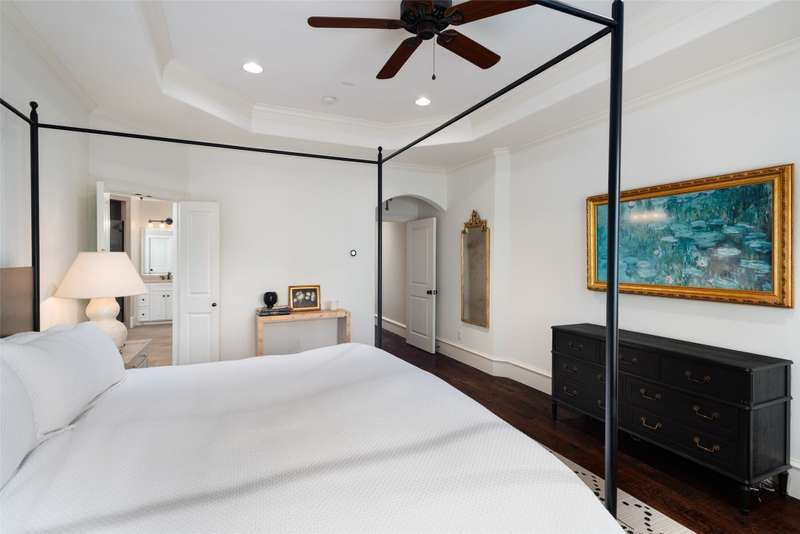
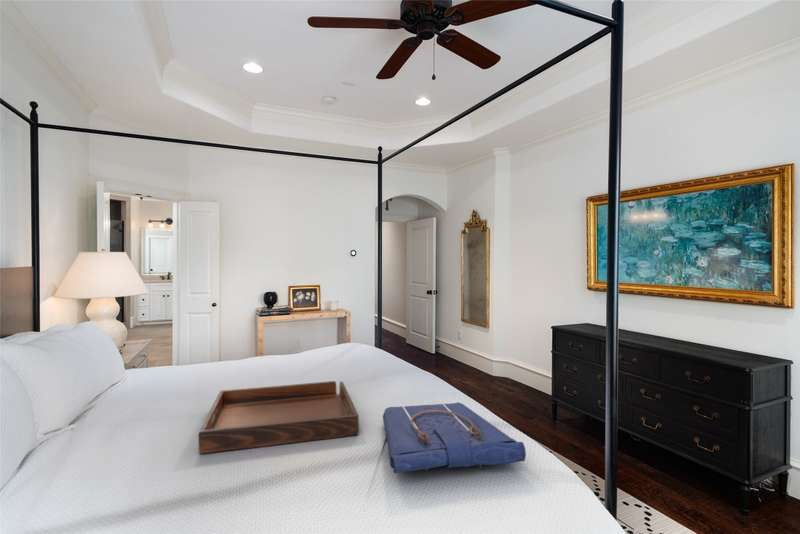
+ tote bag (440, 430)
+ serving tray (283, 410)
